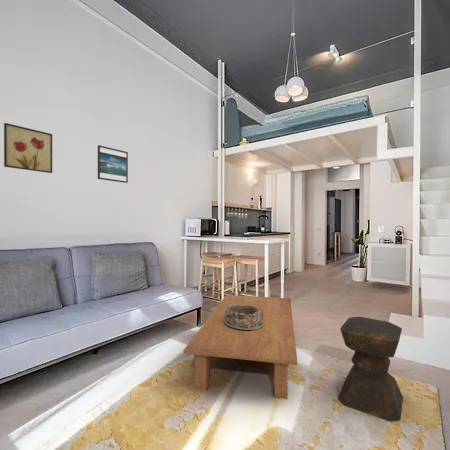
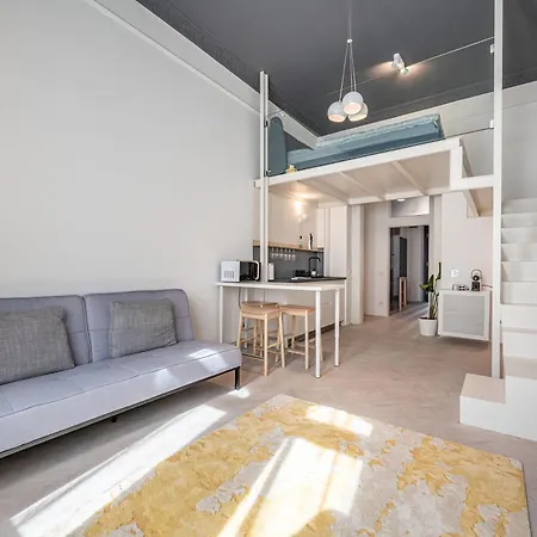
- stool (370, 361)
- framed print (113, 164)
- coffee table (250, 333)
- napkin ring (243, 314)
- wall art (29, 149)
